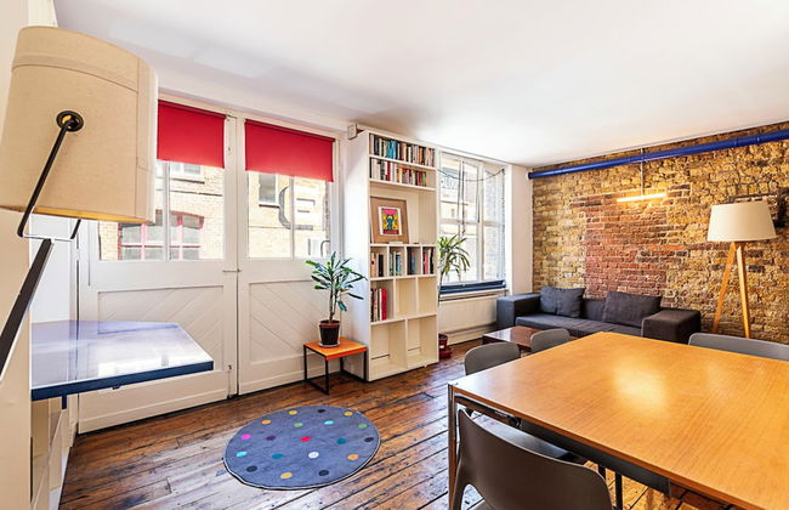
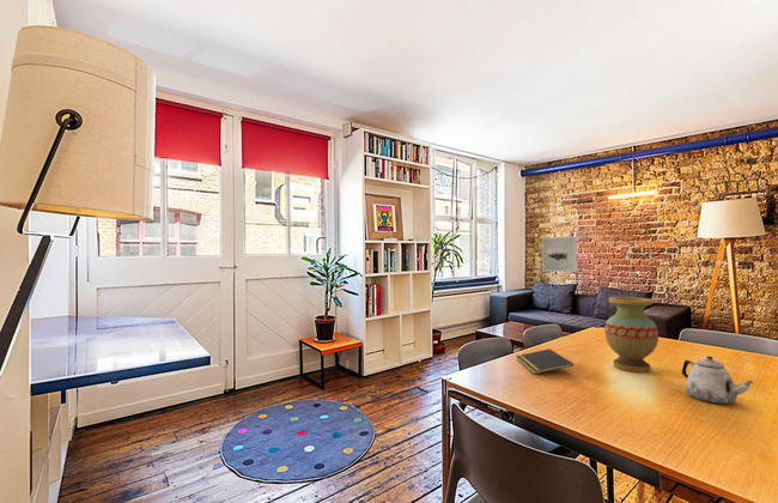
+ teapot (715, 378)
+ vase (631, 333)
+ wall art (559, 254)
+ notepad (542, 360)
